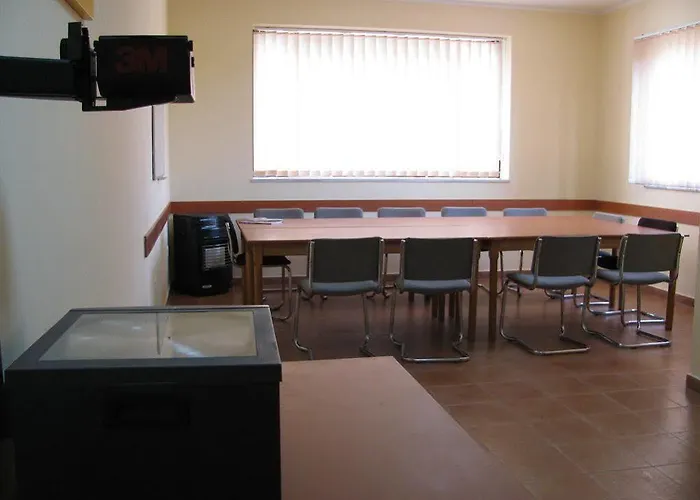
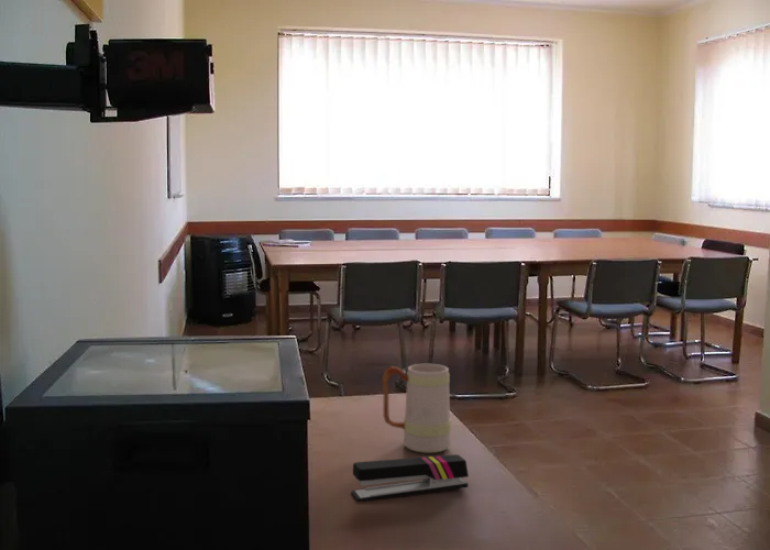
+ stapler (410, 474)
+ mug (416, 406)
